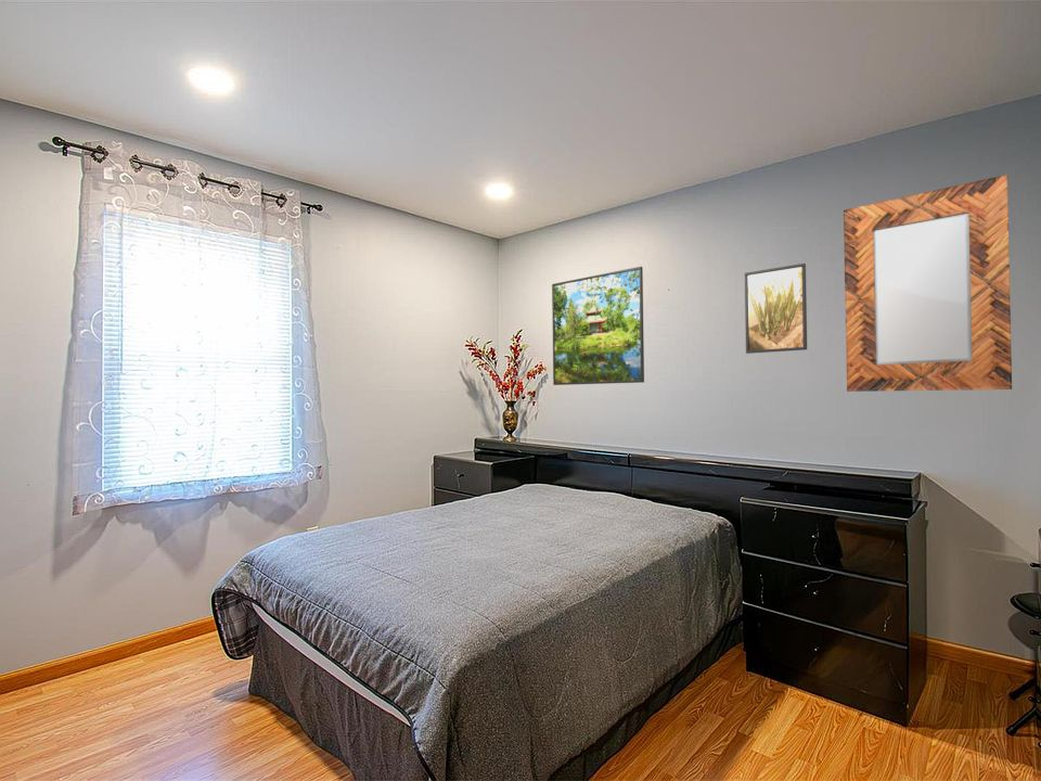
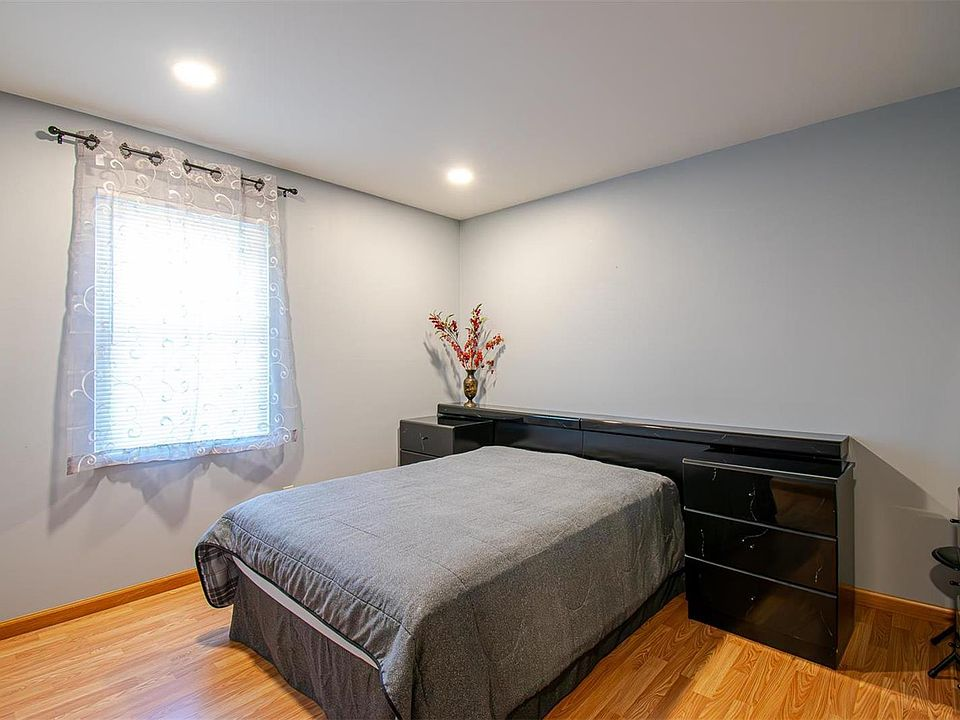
- home mirror (921, 292)
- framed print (594, 330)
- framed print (774, 309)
